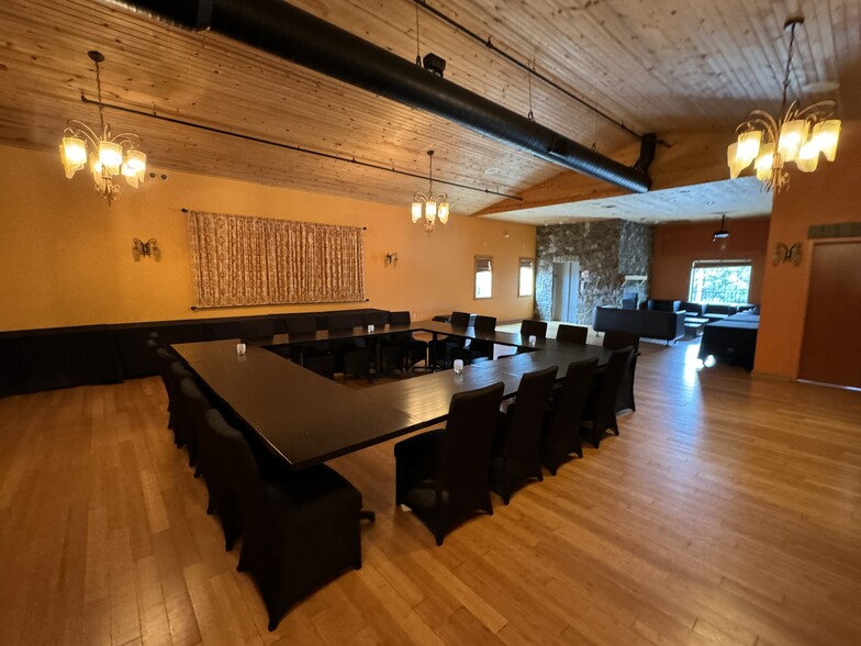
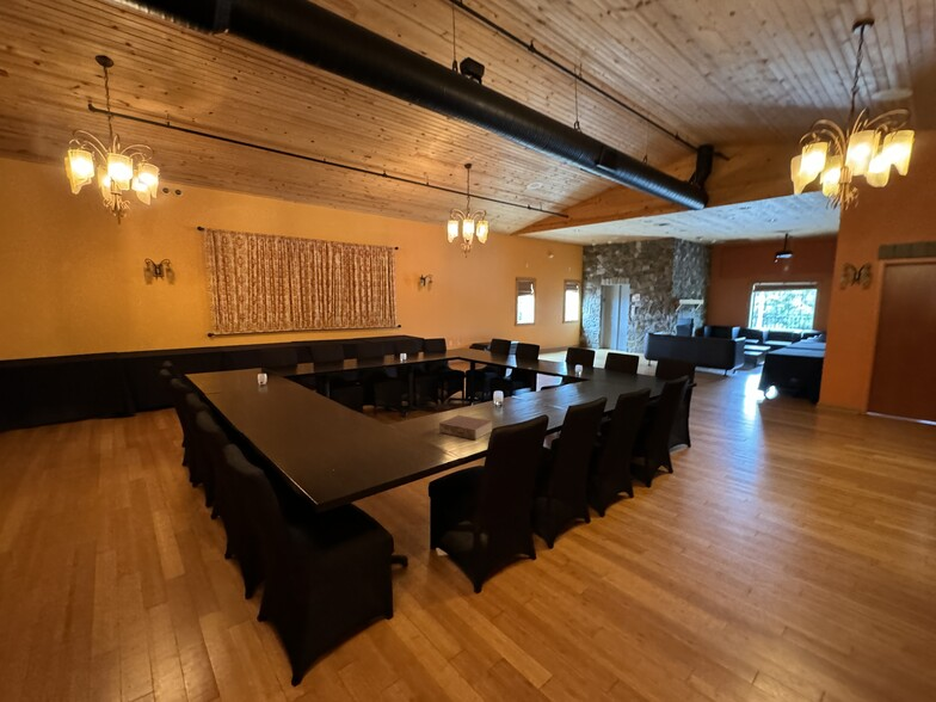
+ book (466, 426)
